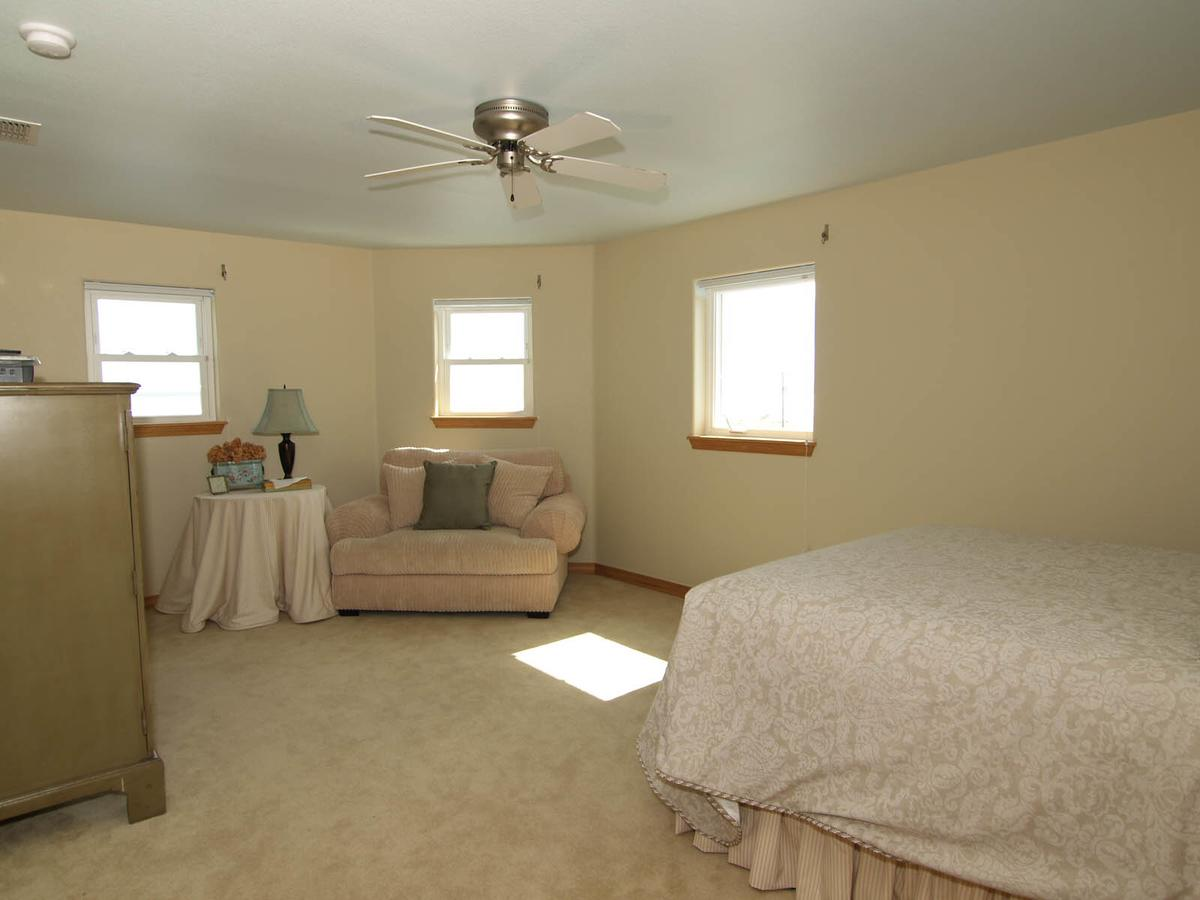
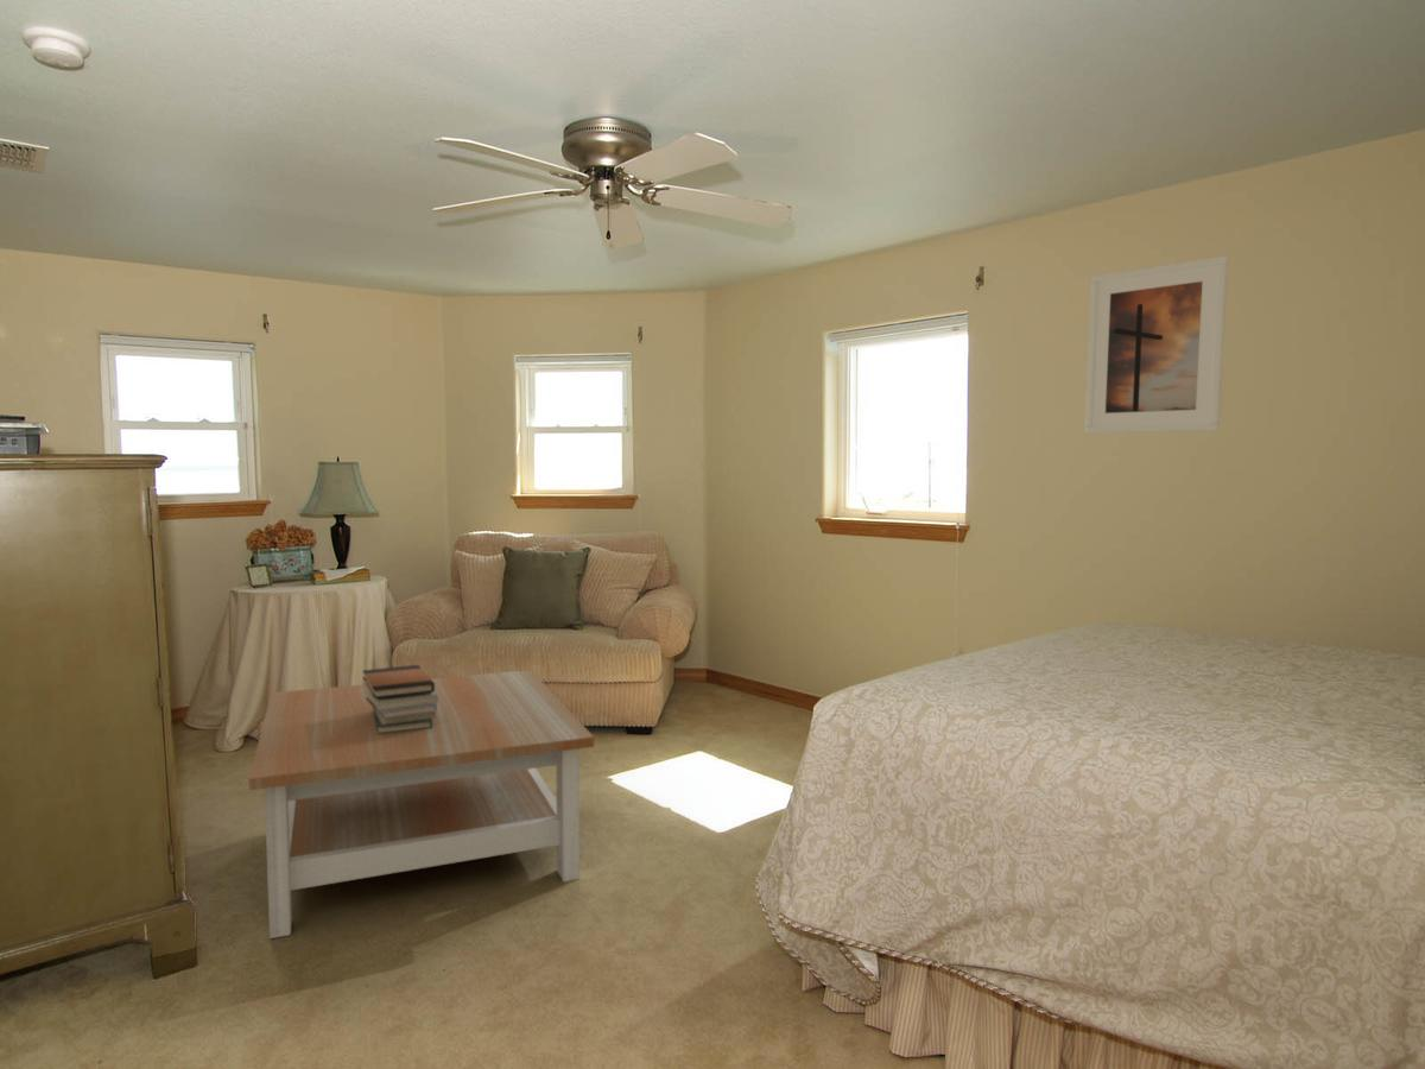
+ book stack (399, 697)
+ coffee table (420, 783)
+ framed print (1152, 349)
